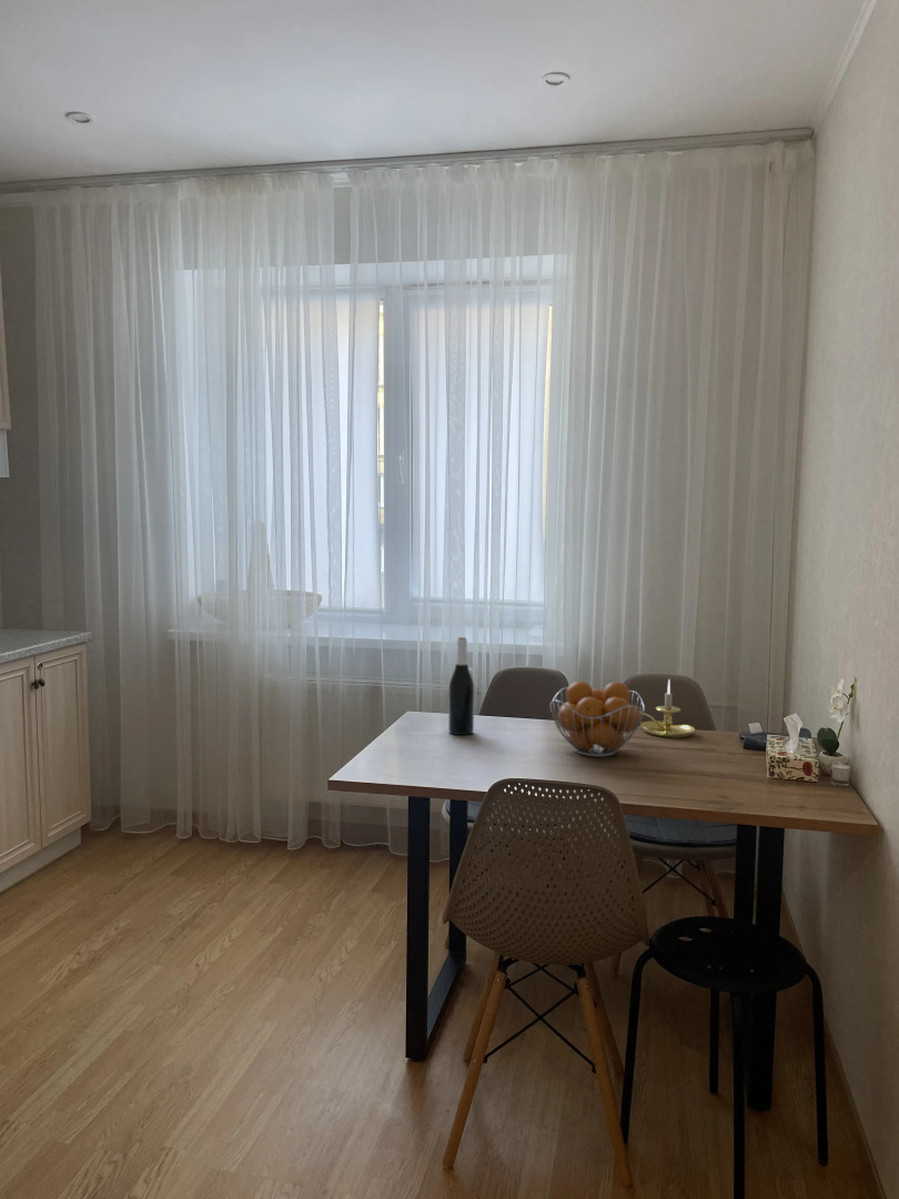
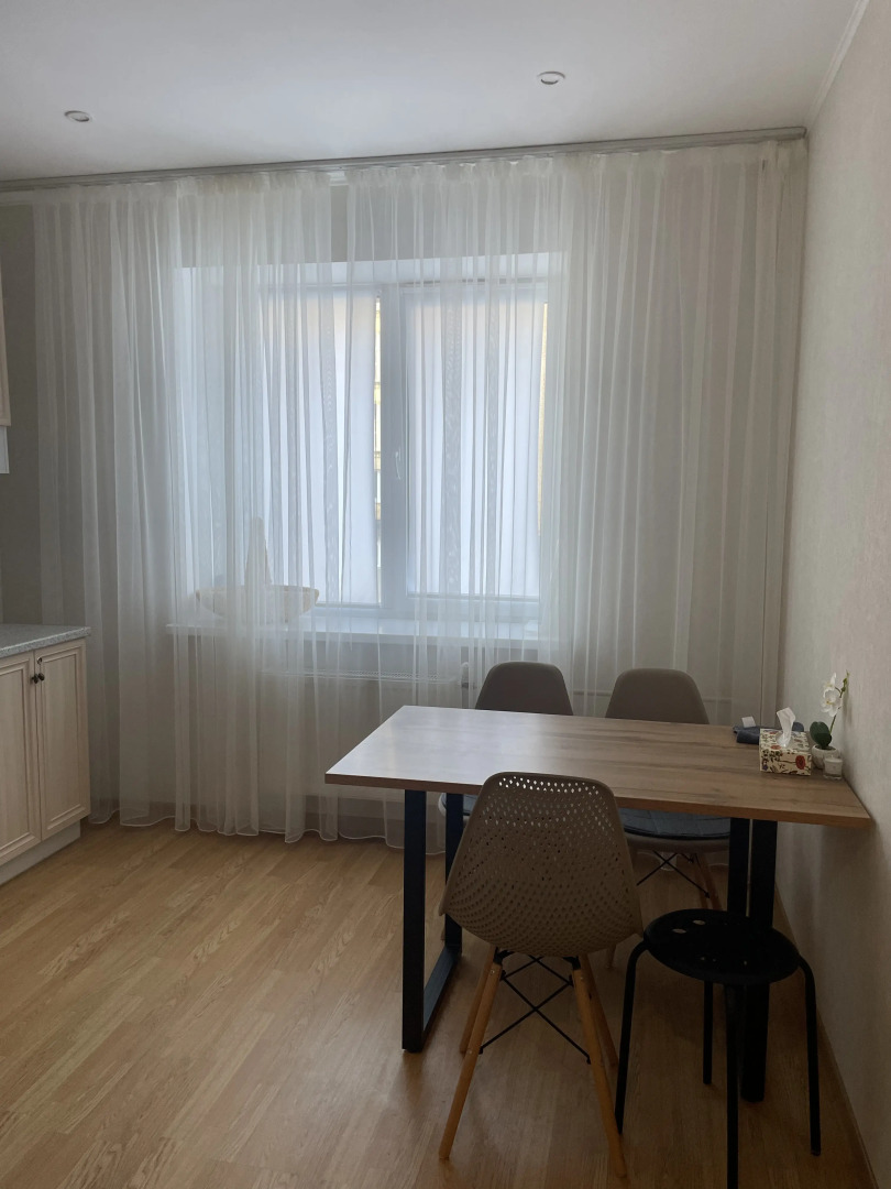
- candle holder (664, 706)
- wine bottle (461, 685)
- fruit basket (596, 716)
